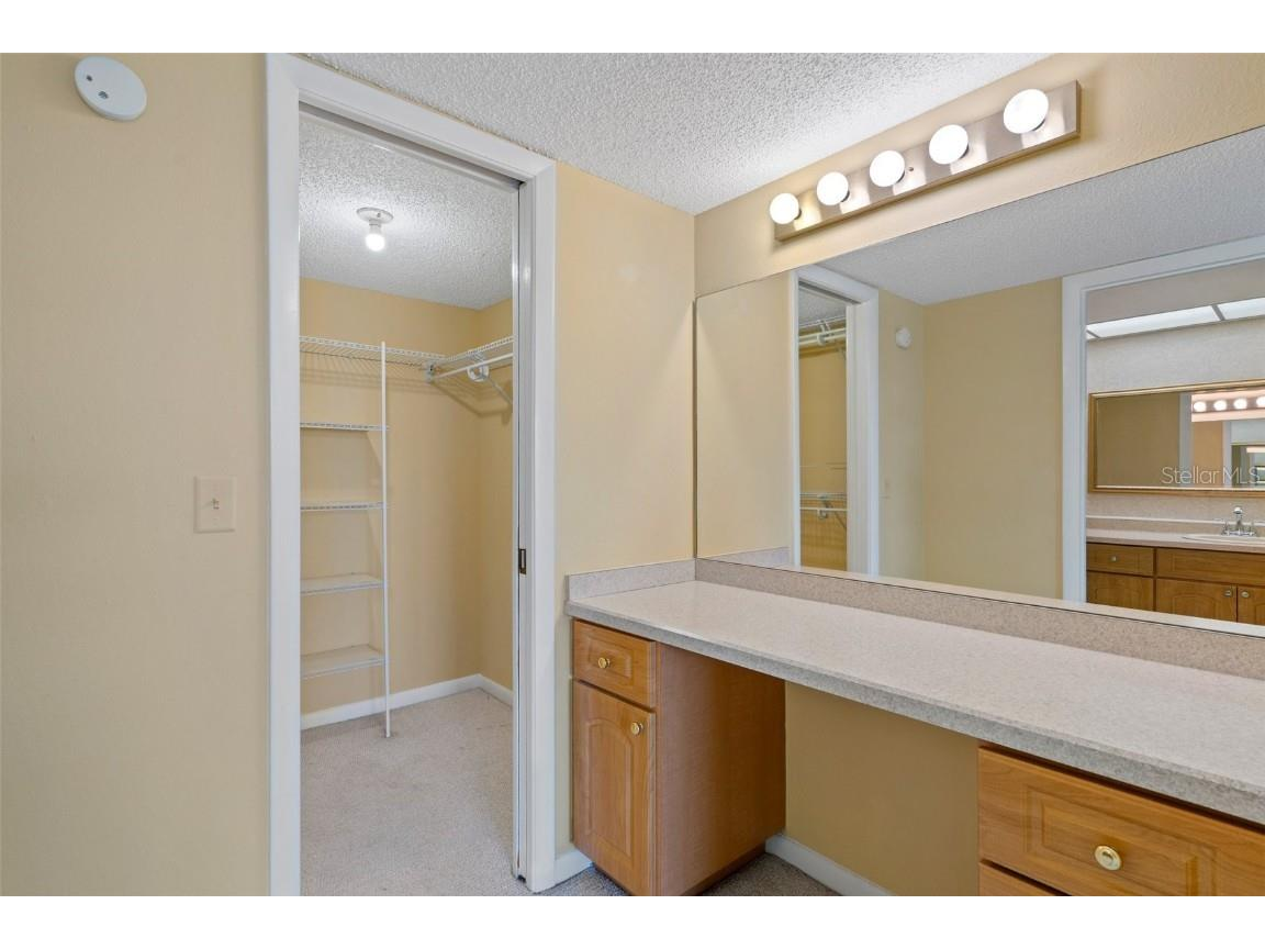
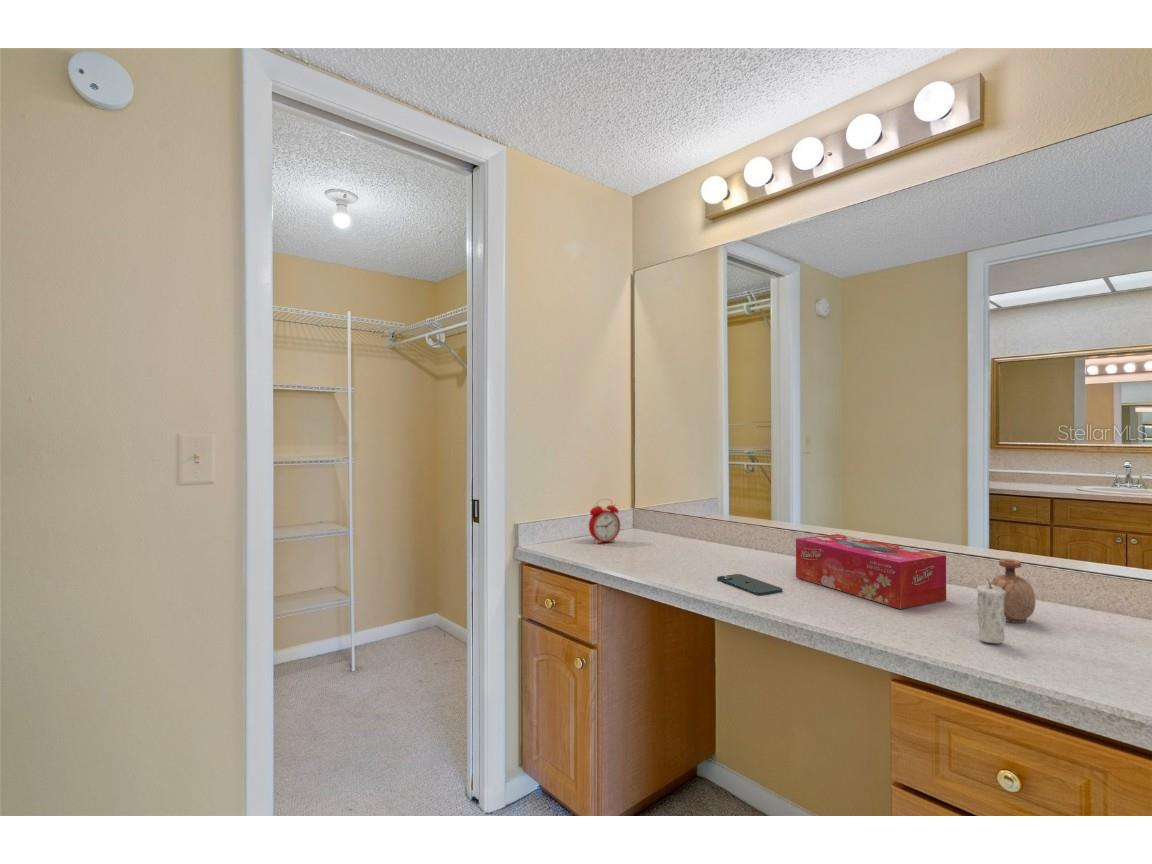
+ alarm clock (604, 520)
+ perfume bottle (1011, 589)
+ tissue box (865, 567)
+ candle (991, 608)
+ smartphone (748, 583)
